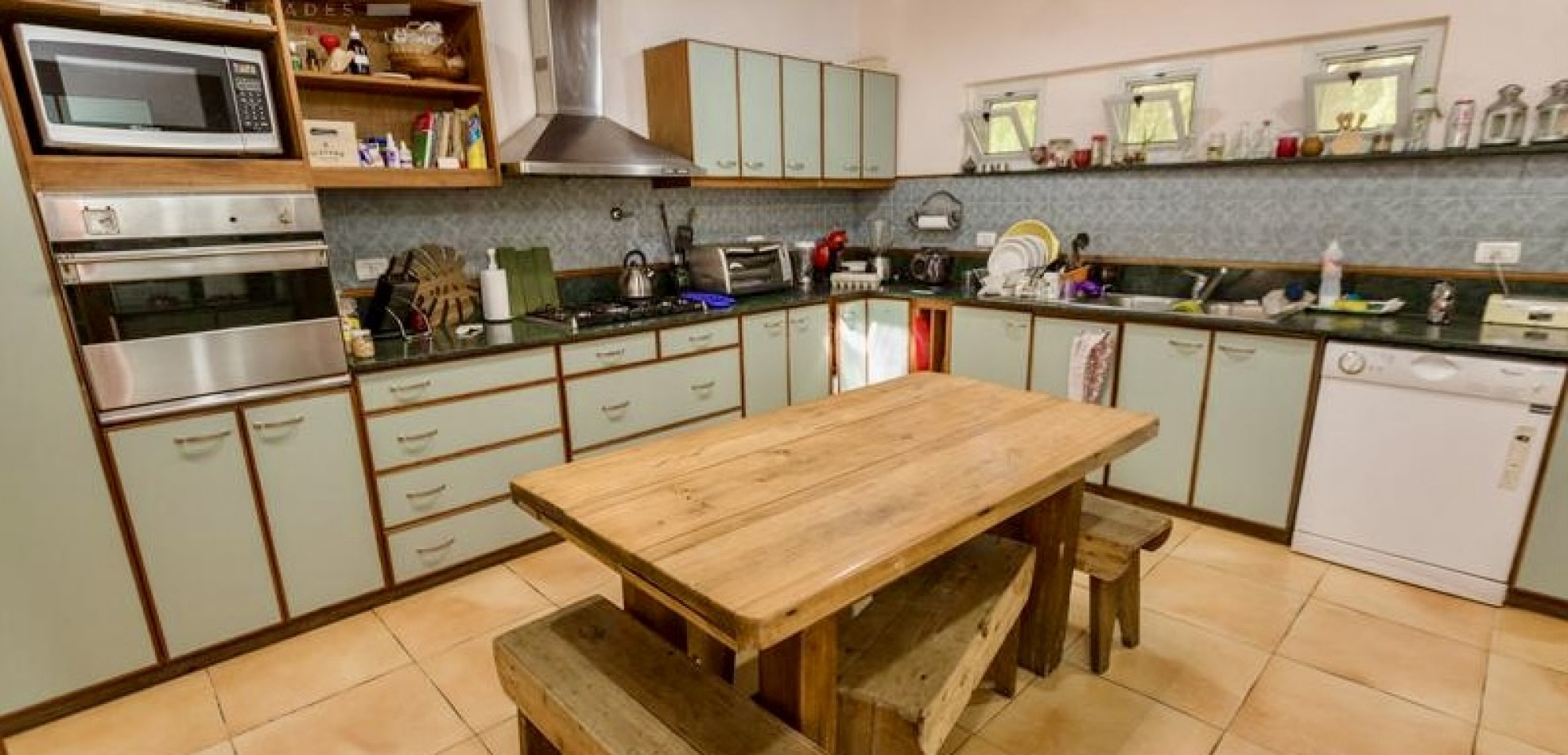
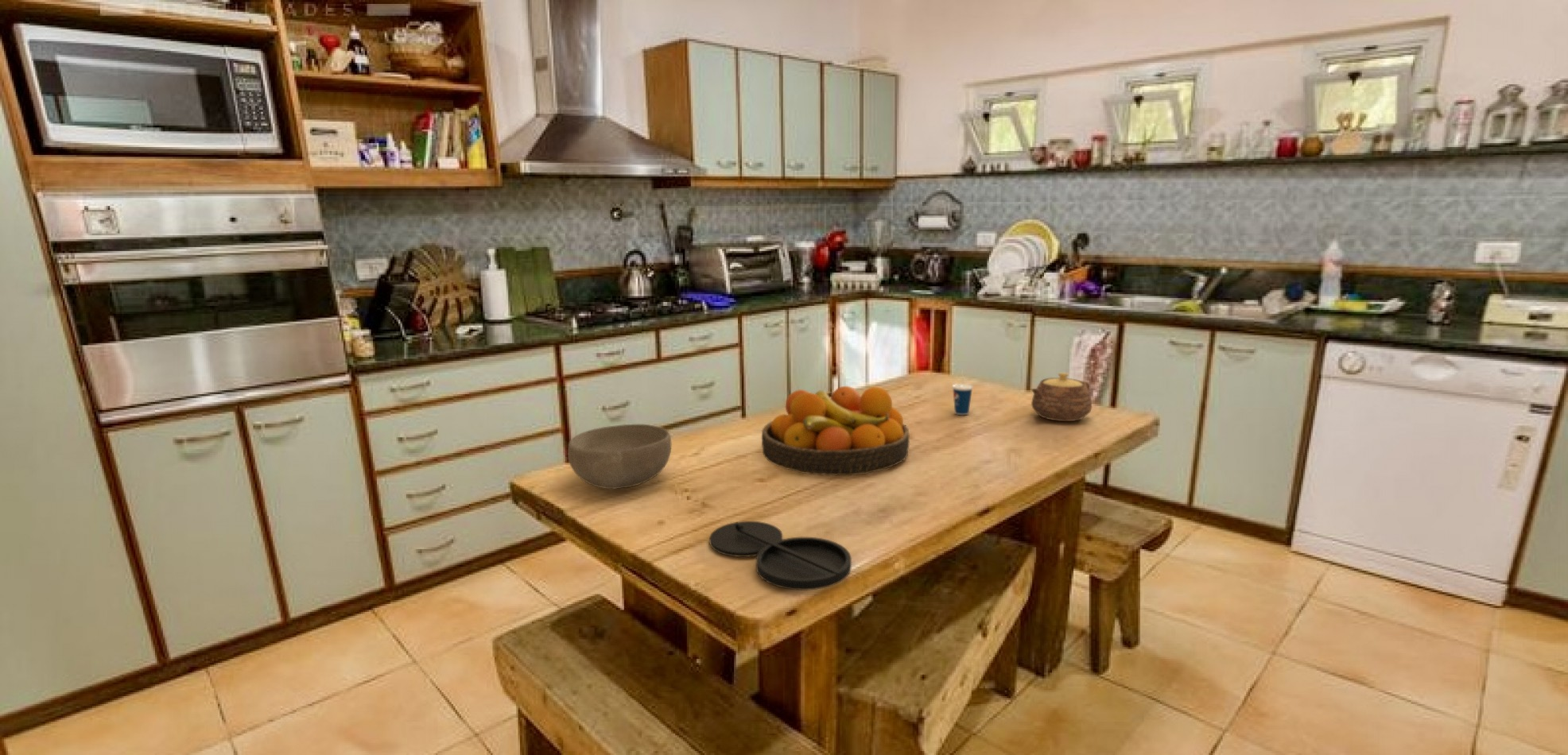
+ fruit bowl (835, 420)
+ teapot (1060, 395)
+ bowl (621, 459)
+ plate (776, 547)
+ cup (962, 392)
